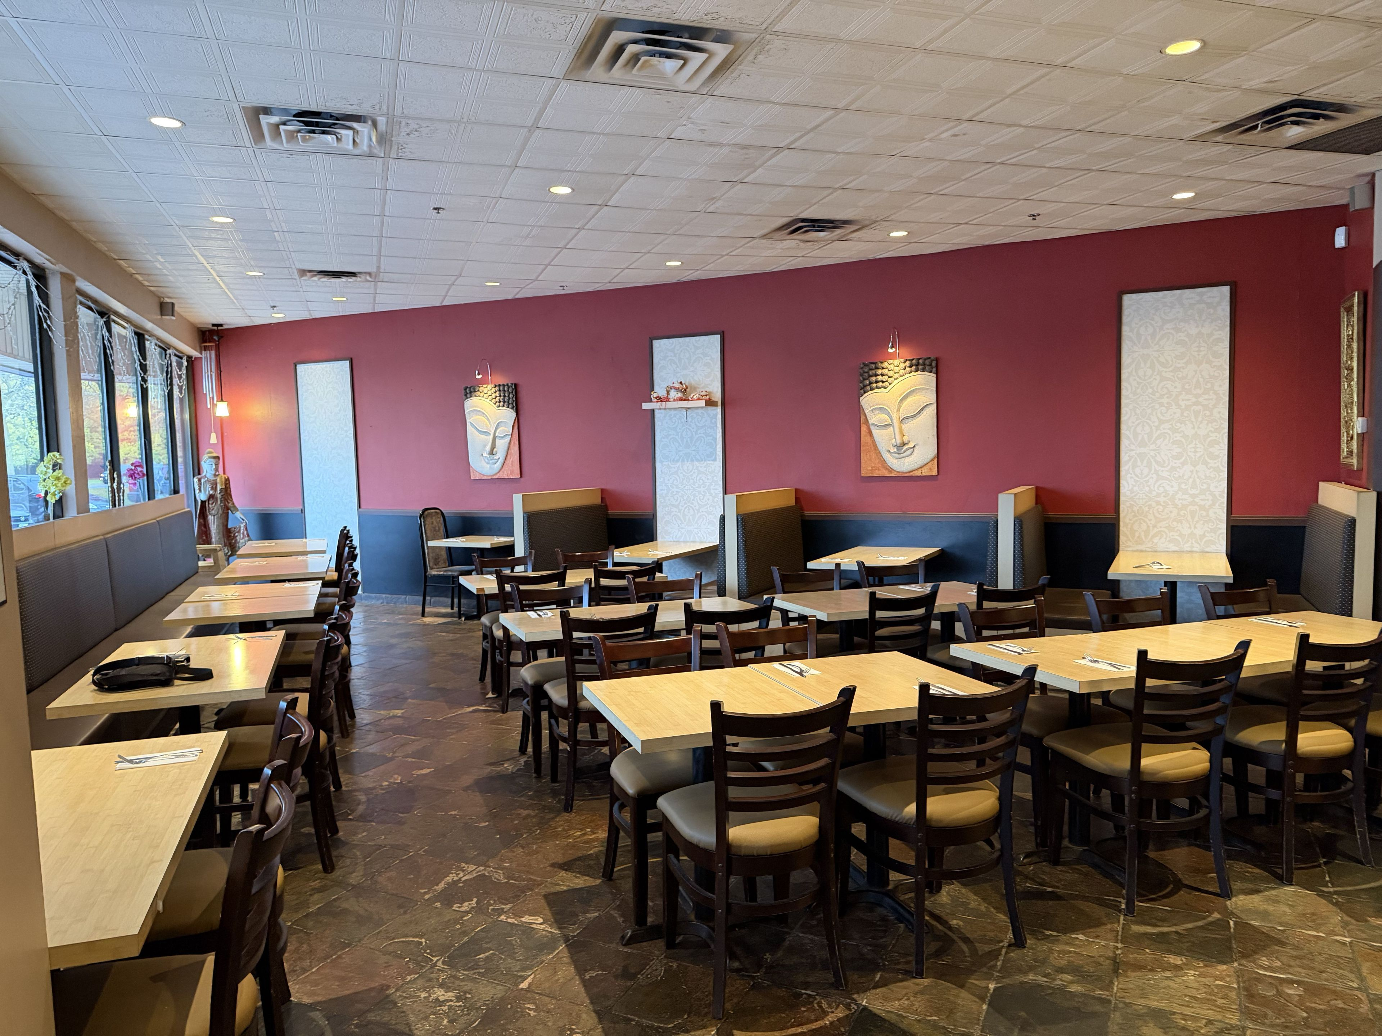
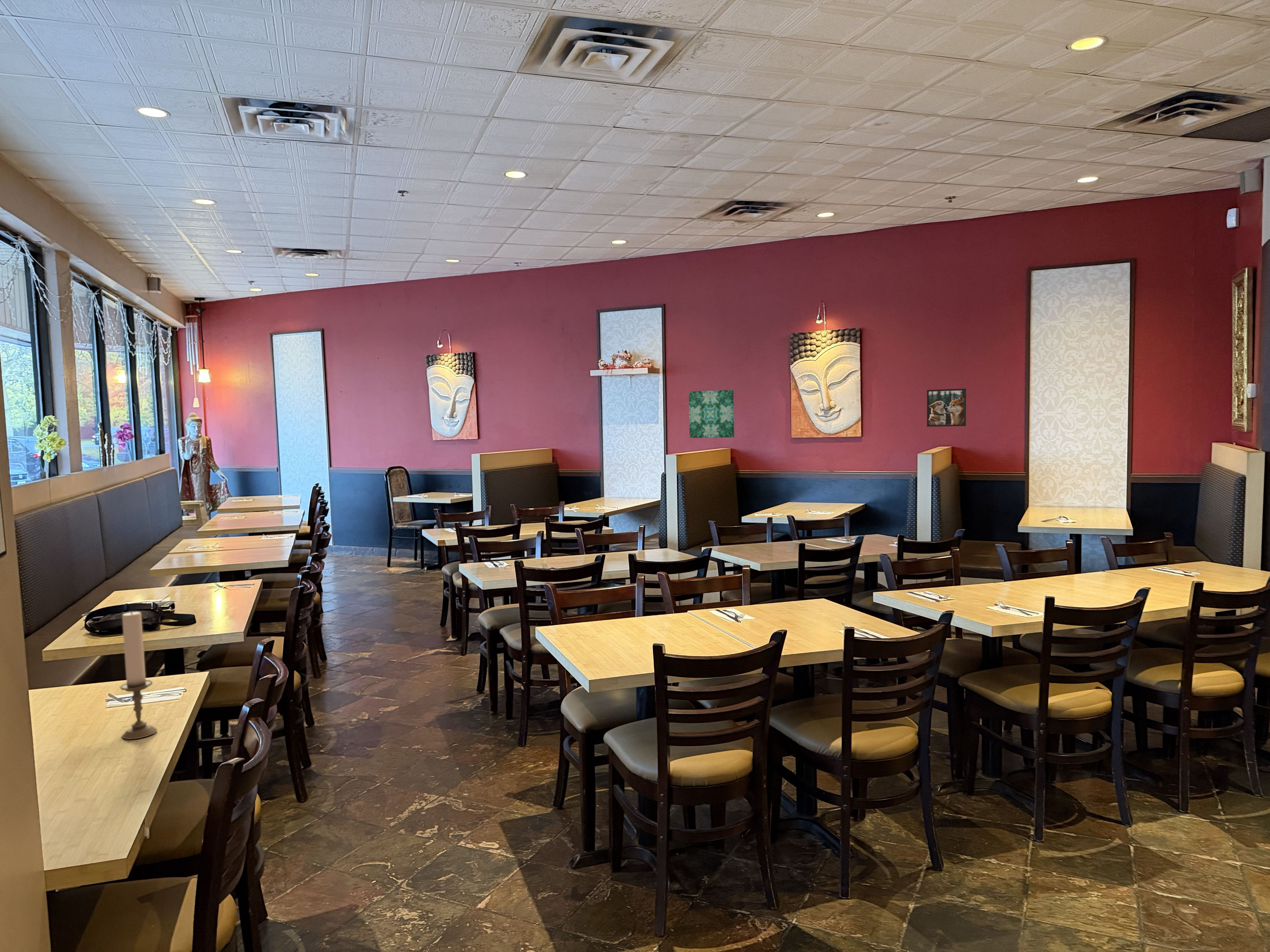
+ candle holder (136, 673)
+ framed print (946, 408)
+ wall art (711, 414)
